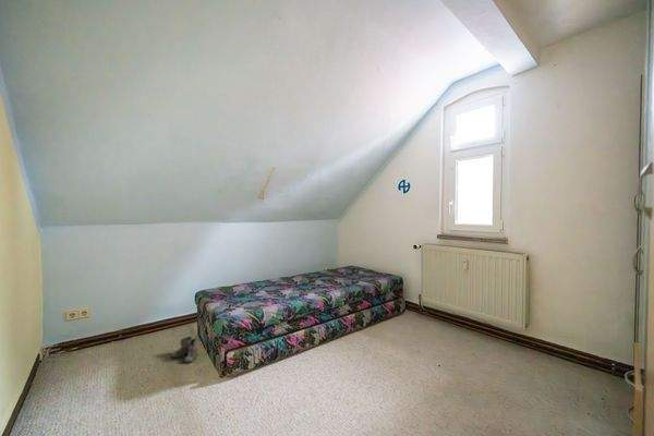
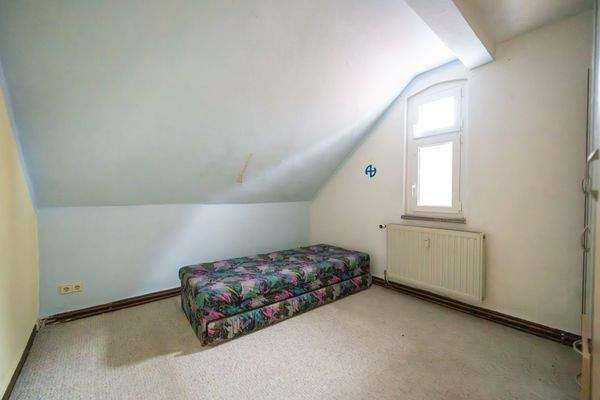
- boots (185, 348)
